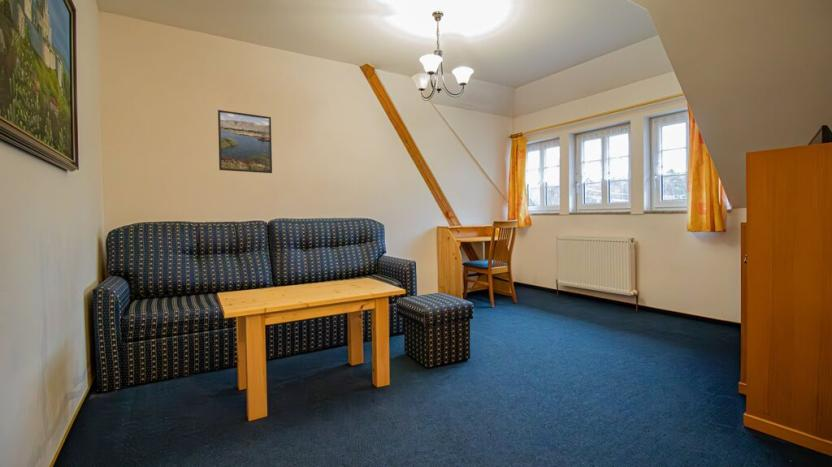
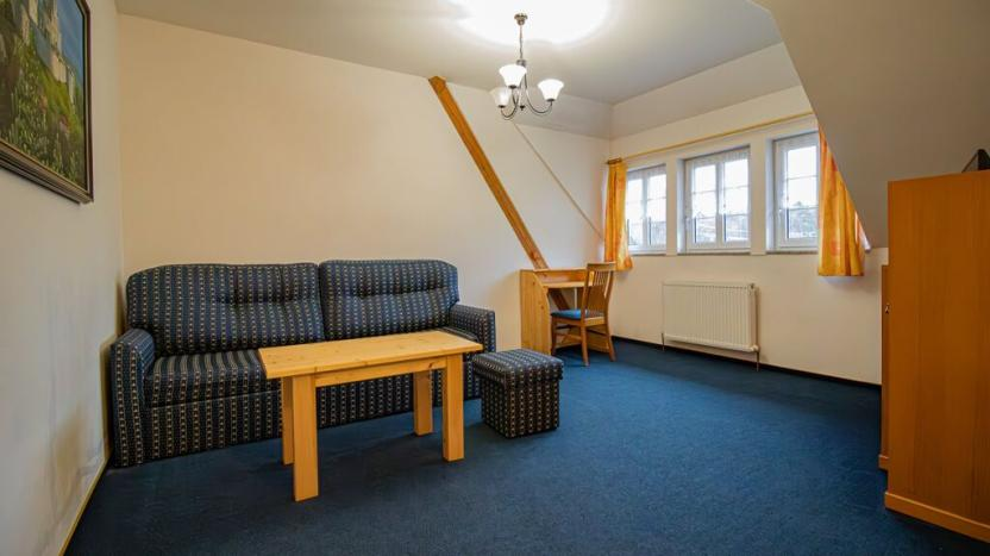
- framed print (245, 142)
